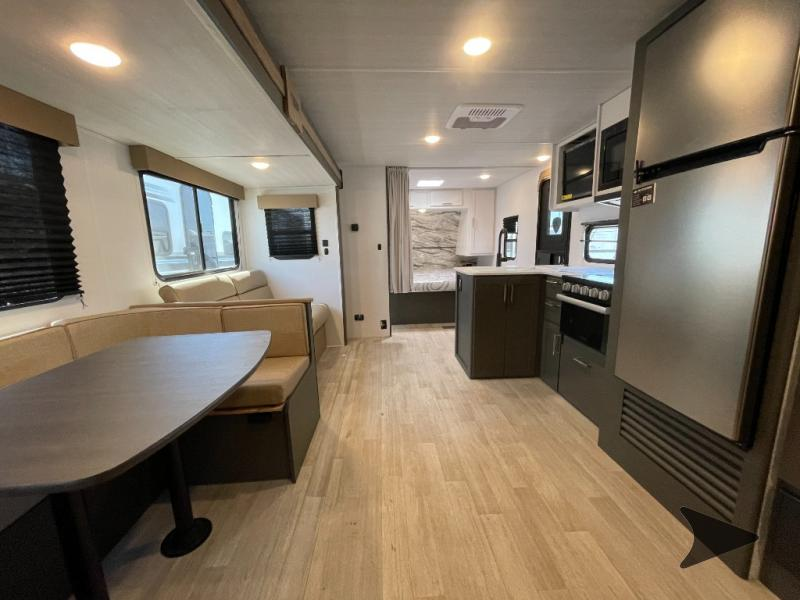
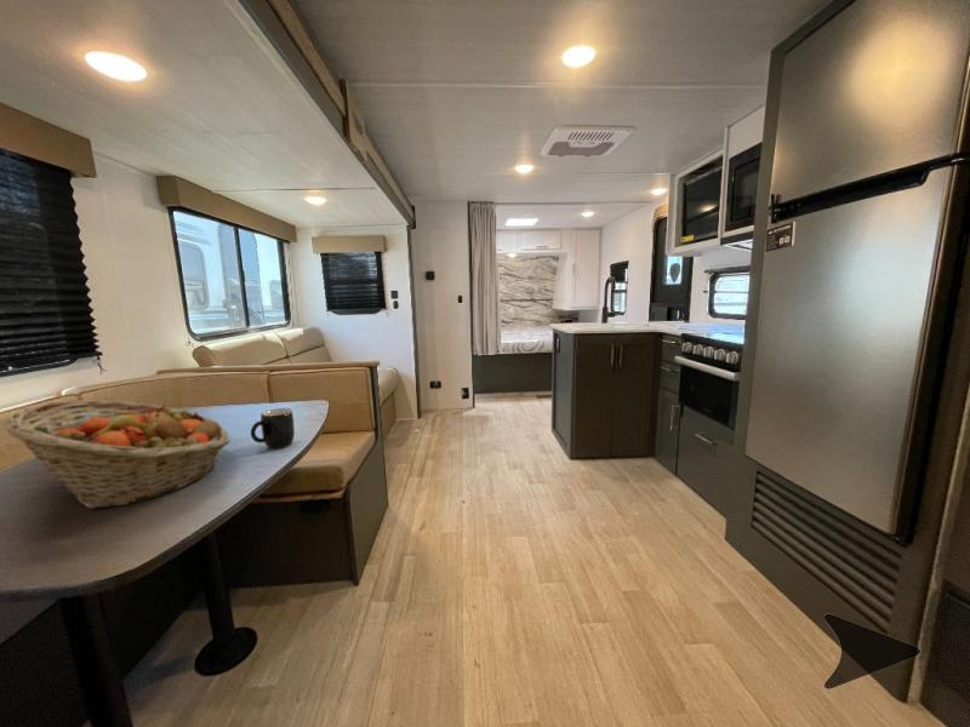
+ fruit basket (135, 439)
+ mug (273, 429)
